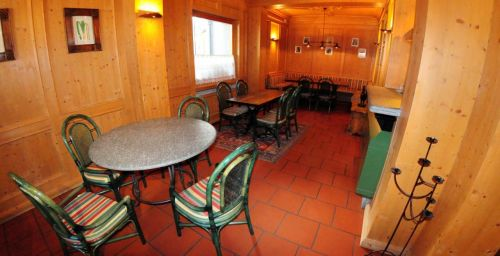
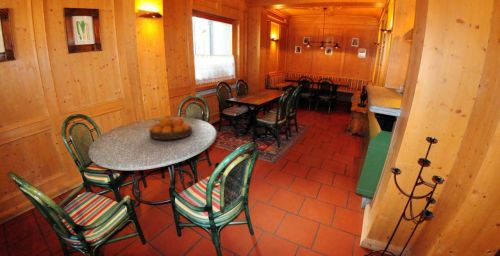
+ fruit bowl (170, 125)
